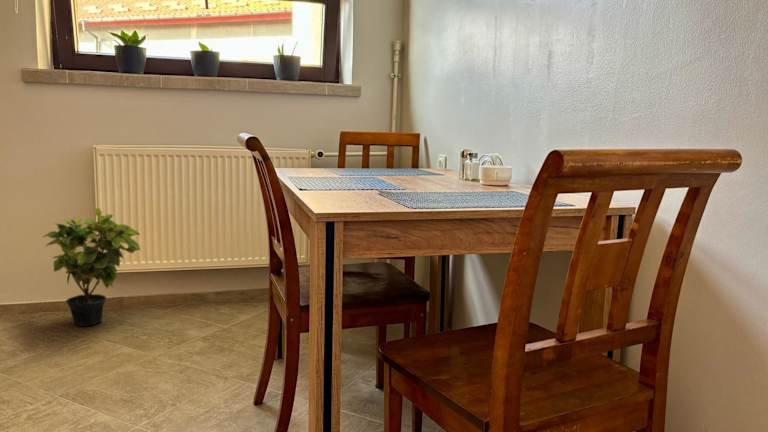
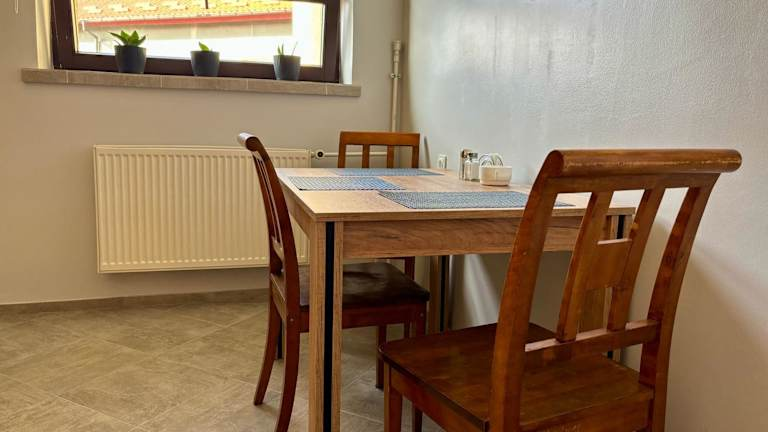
- potted plant (93, 266)
